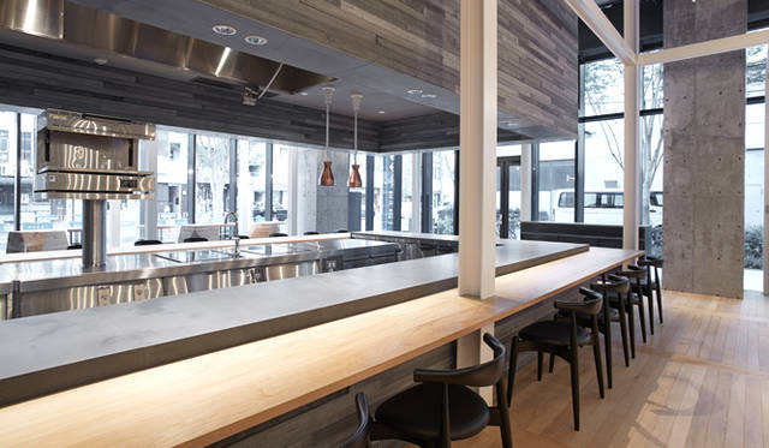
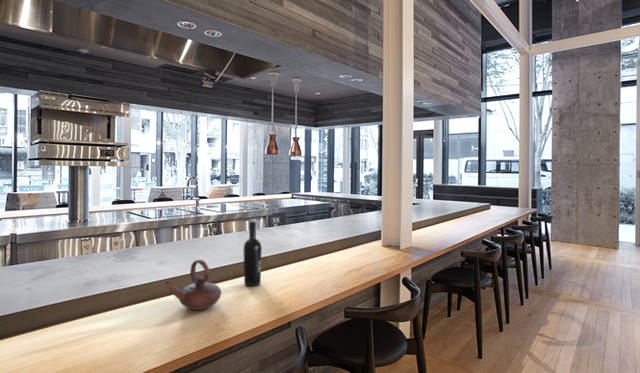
+ wine bottle (252, 252)
+ teapot (193, 284)
